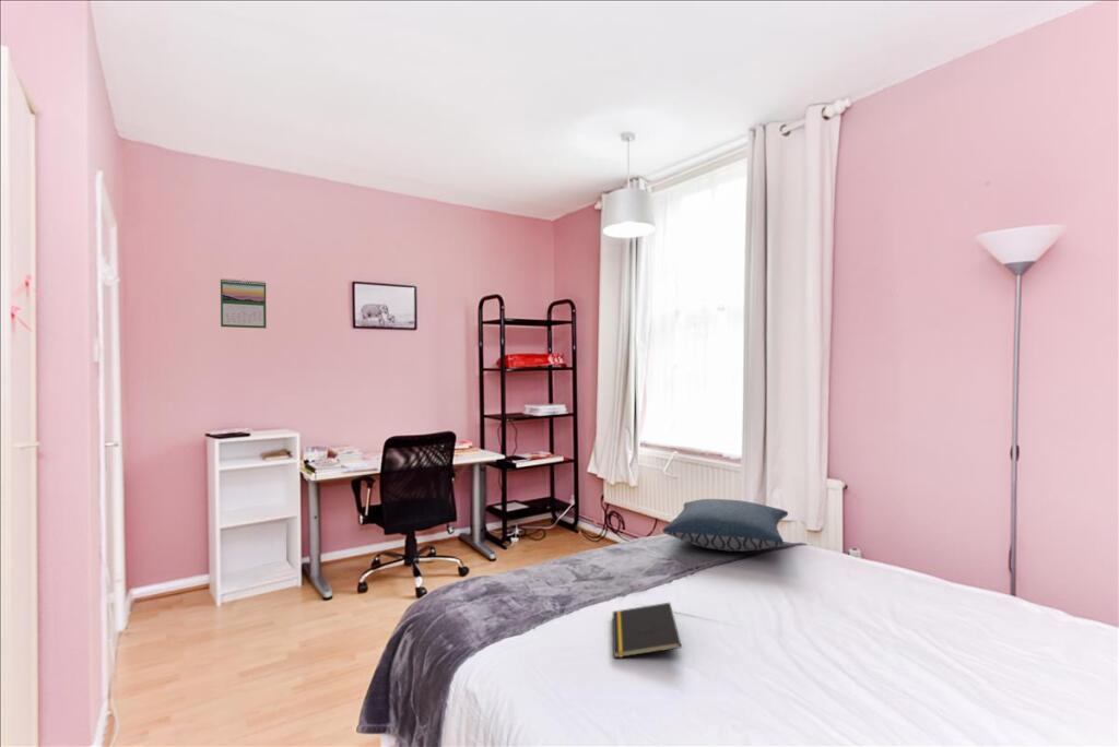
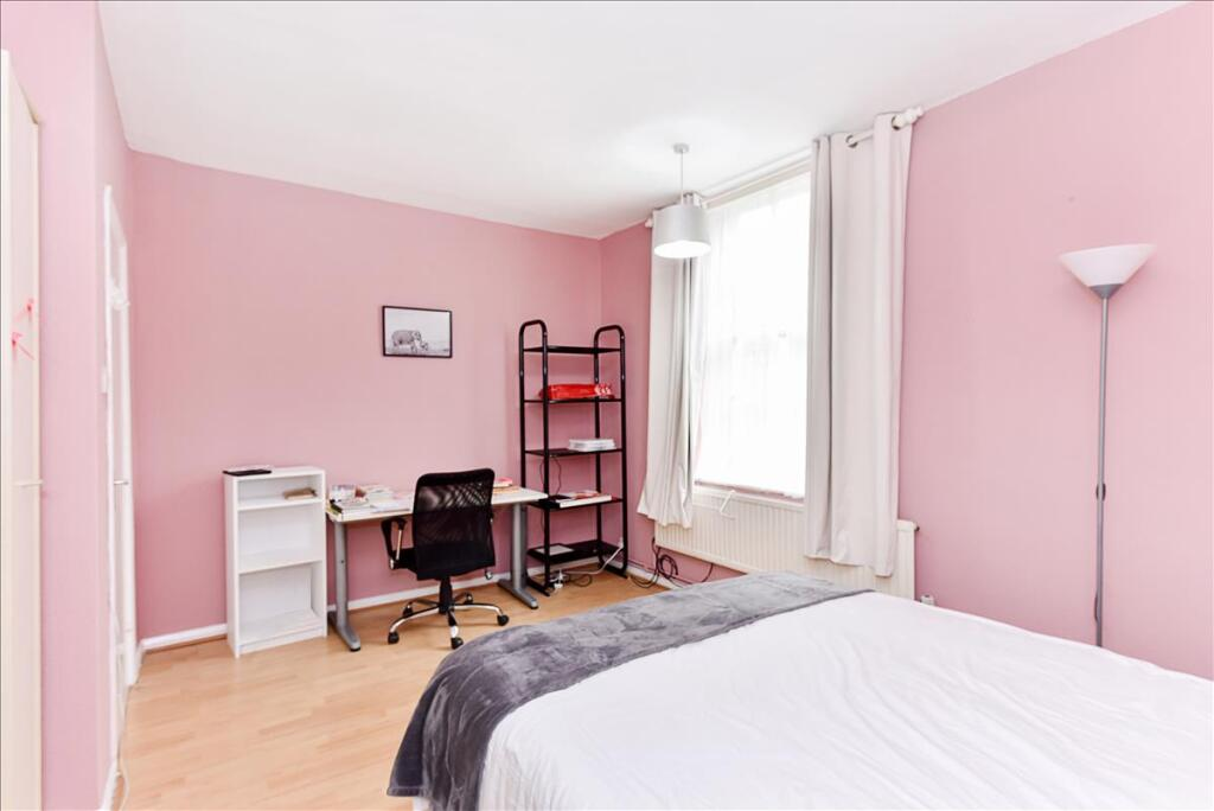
- notepad (644, 628)
- pillow (728, 522)
- calendar (244, 303)
